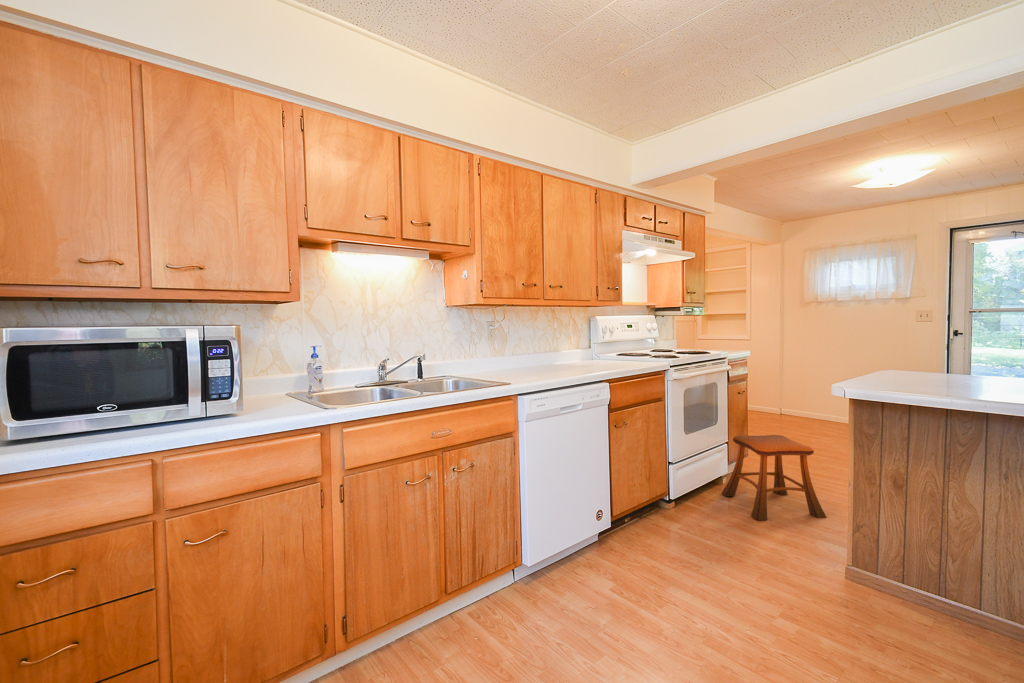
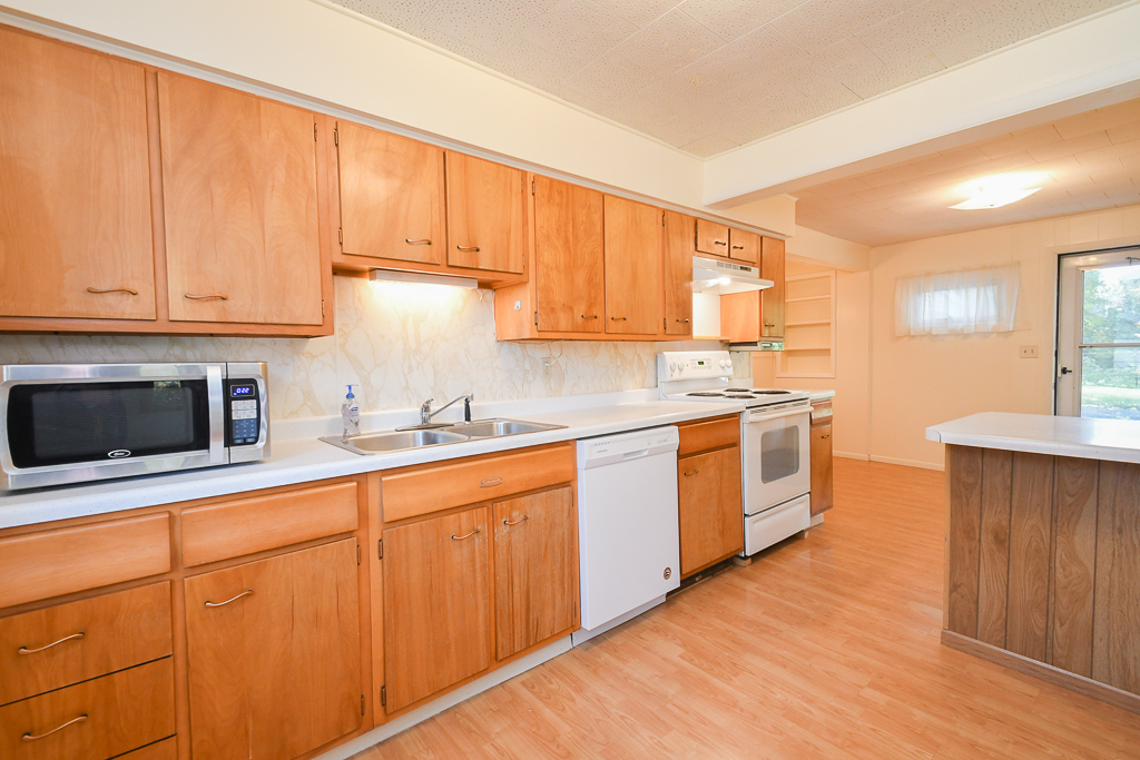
- stool (770, 473)
